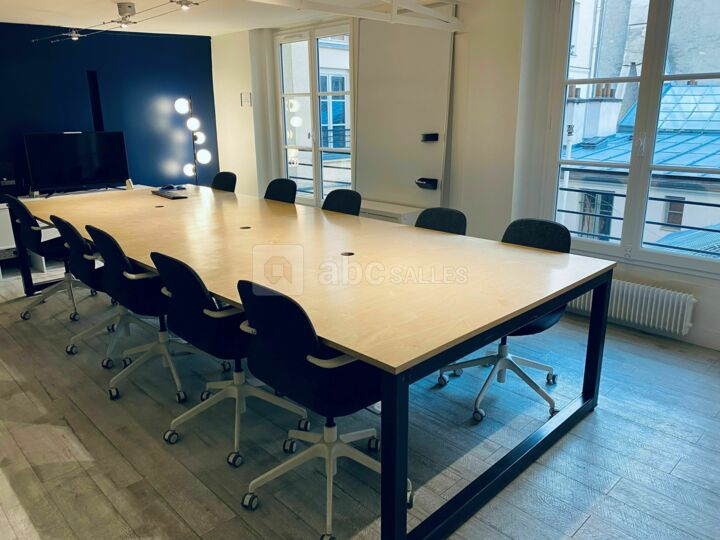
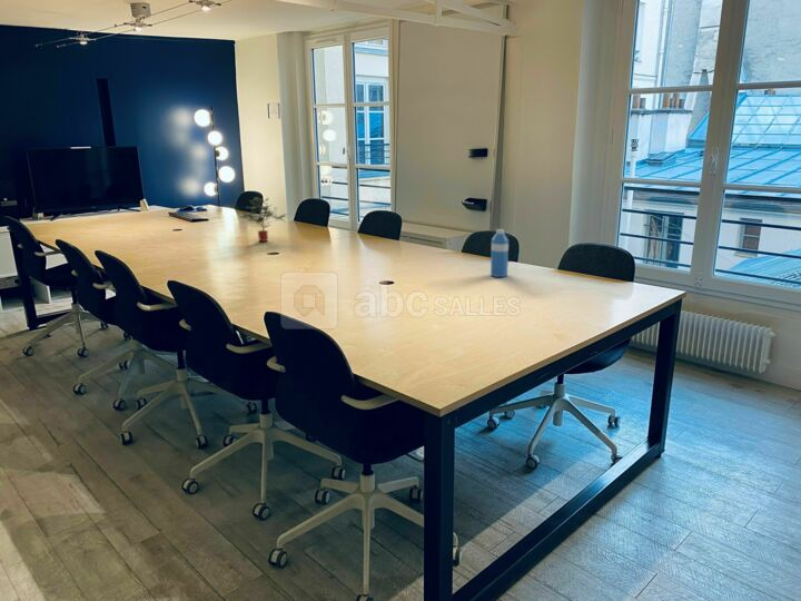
+ water bottle (500, 253)
+ potted plant (264, 218)
